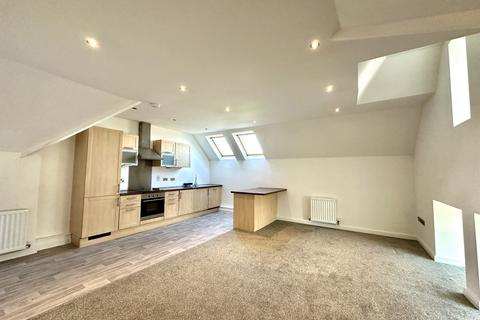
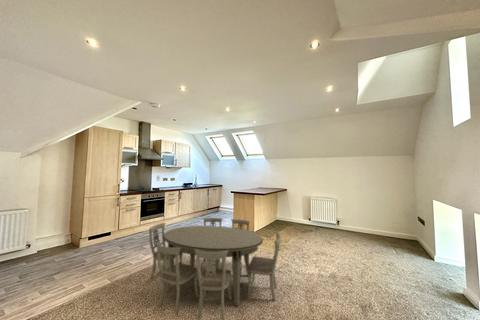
+ dining table (211, 256)
